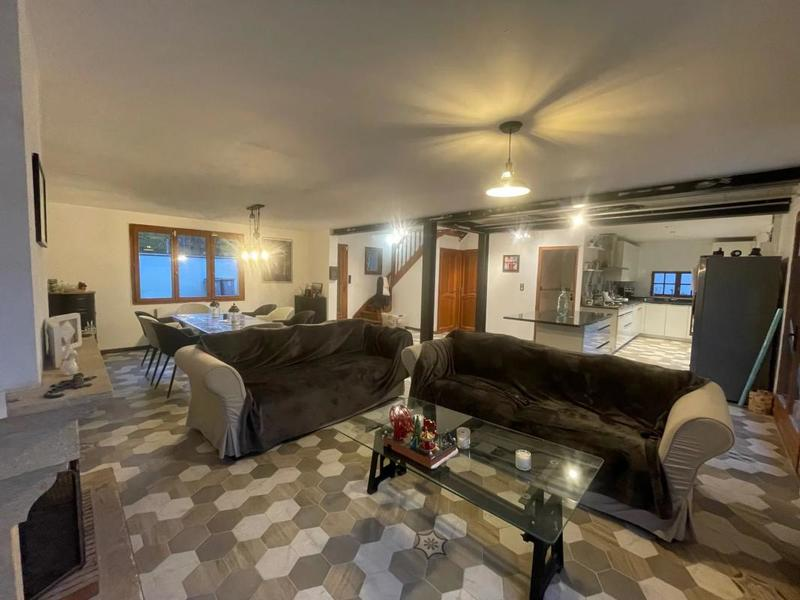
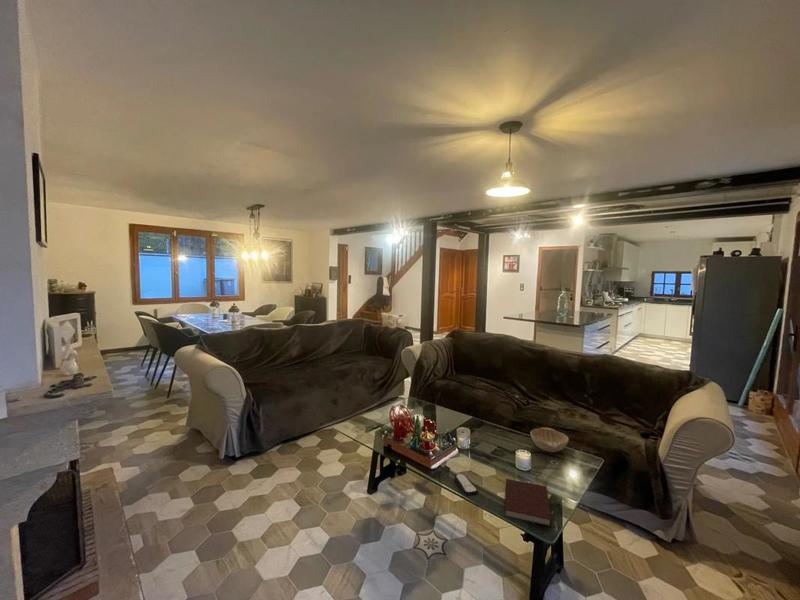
+ decorative bowl (548, 441)
+ remote control (465, 484)
+ notebook (526, 500)
